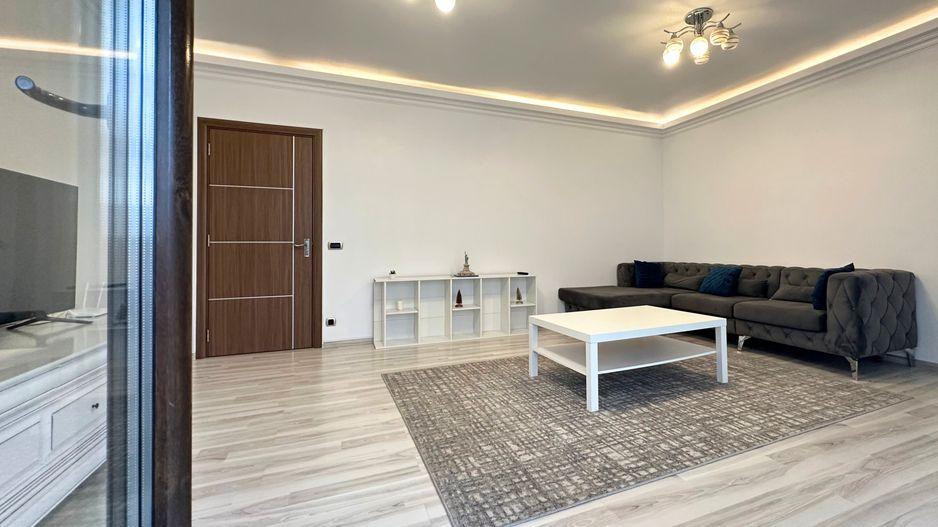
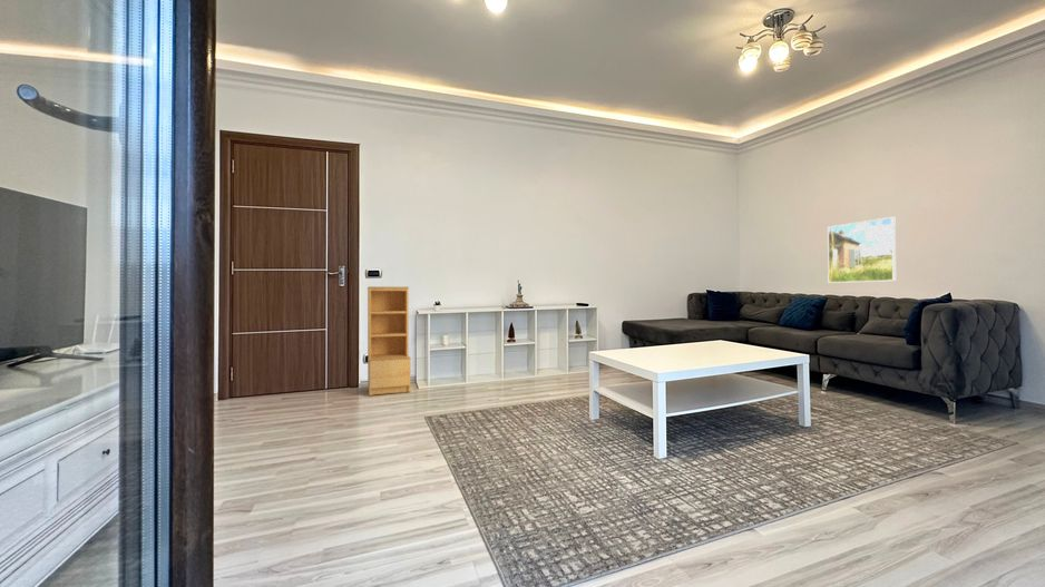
+ bookshelf (388, 337)
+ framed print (859, 252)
